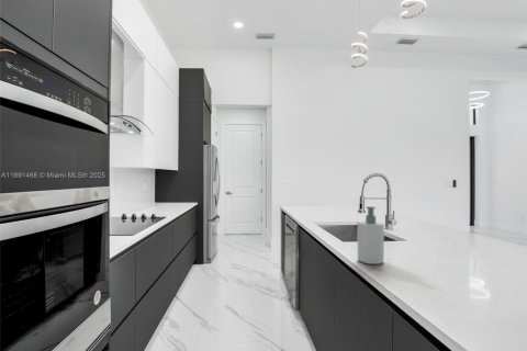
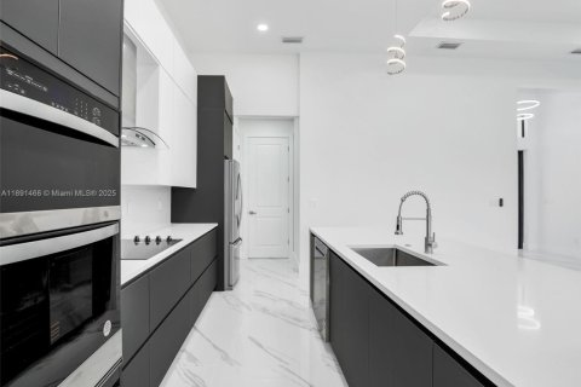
- soap bottle (370, 234)
